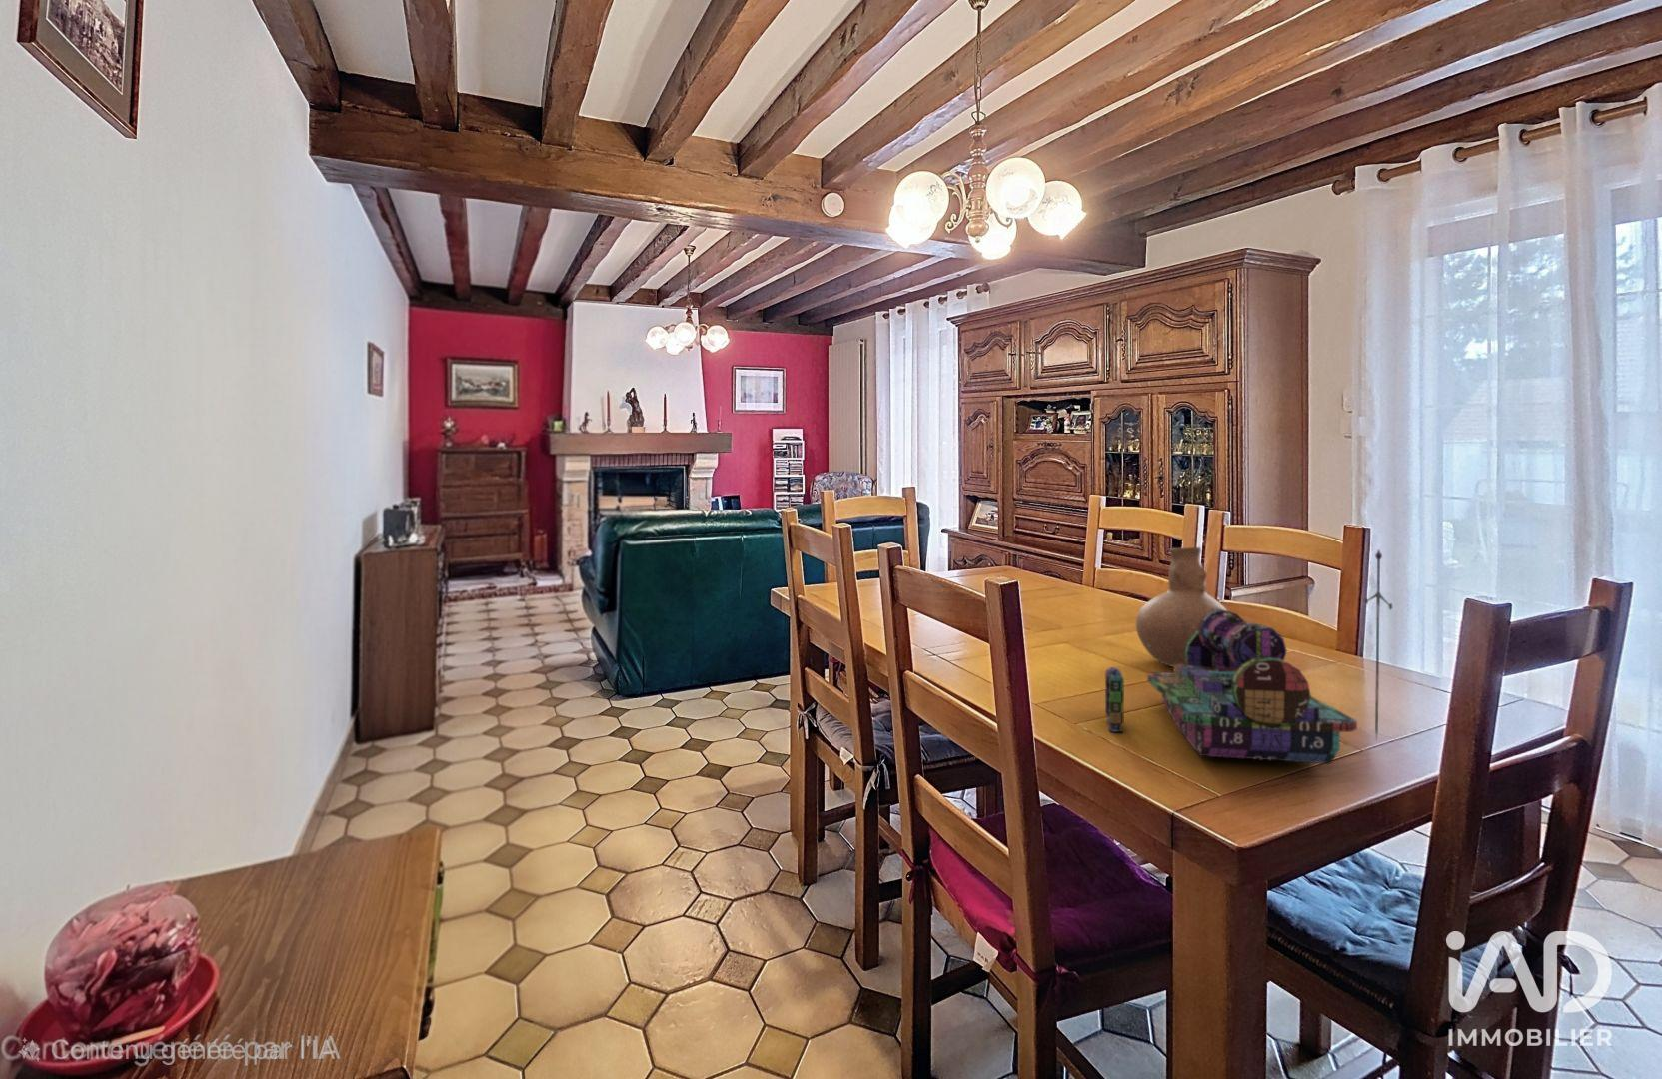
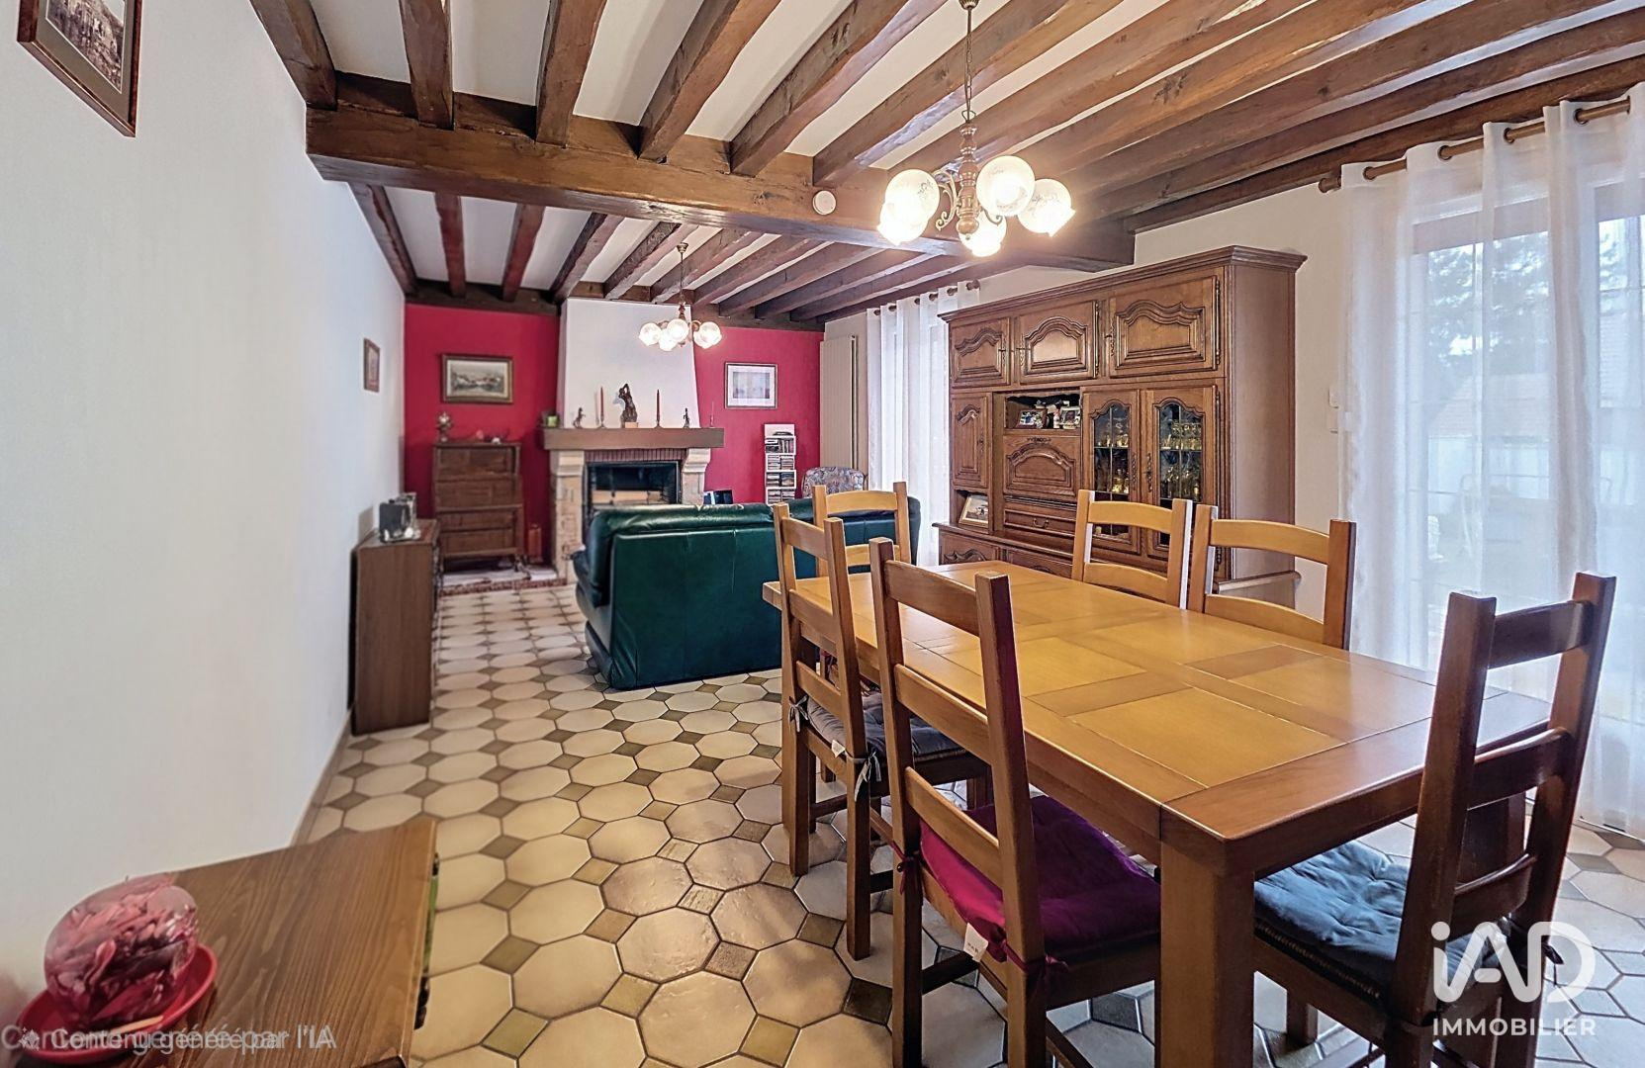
- vase (1184, 607)
- board game (1238, 642)
